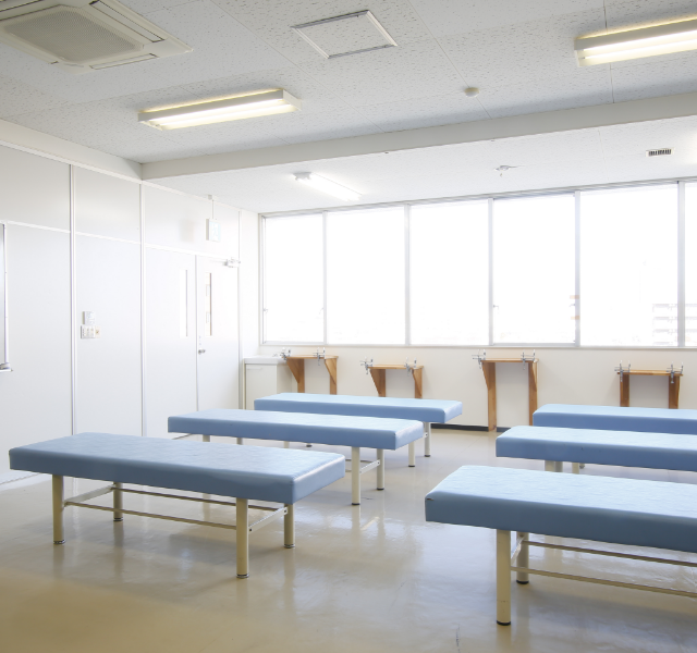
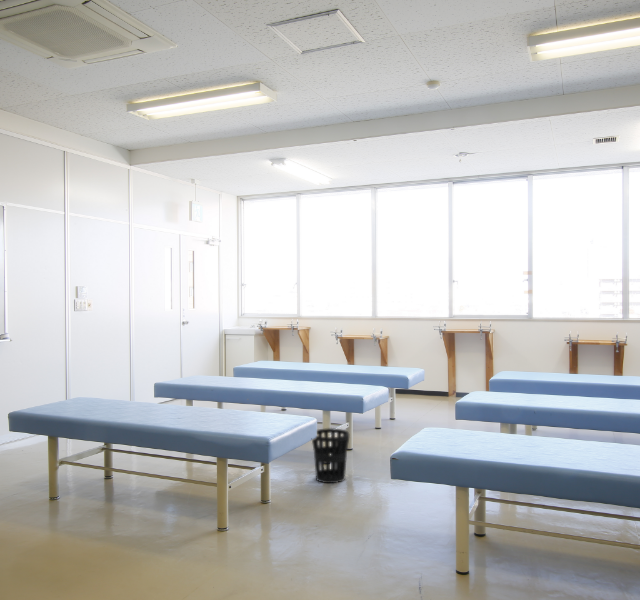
+ wastebasket (330, 455)
